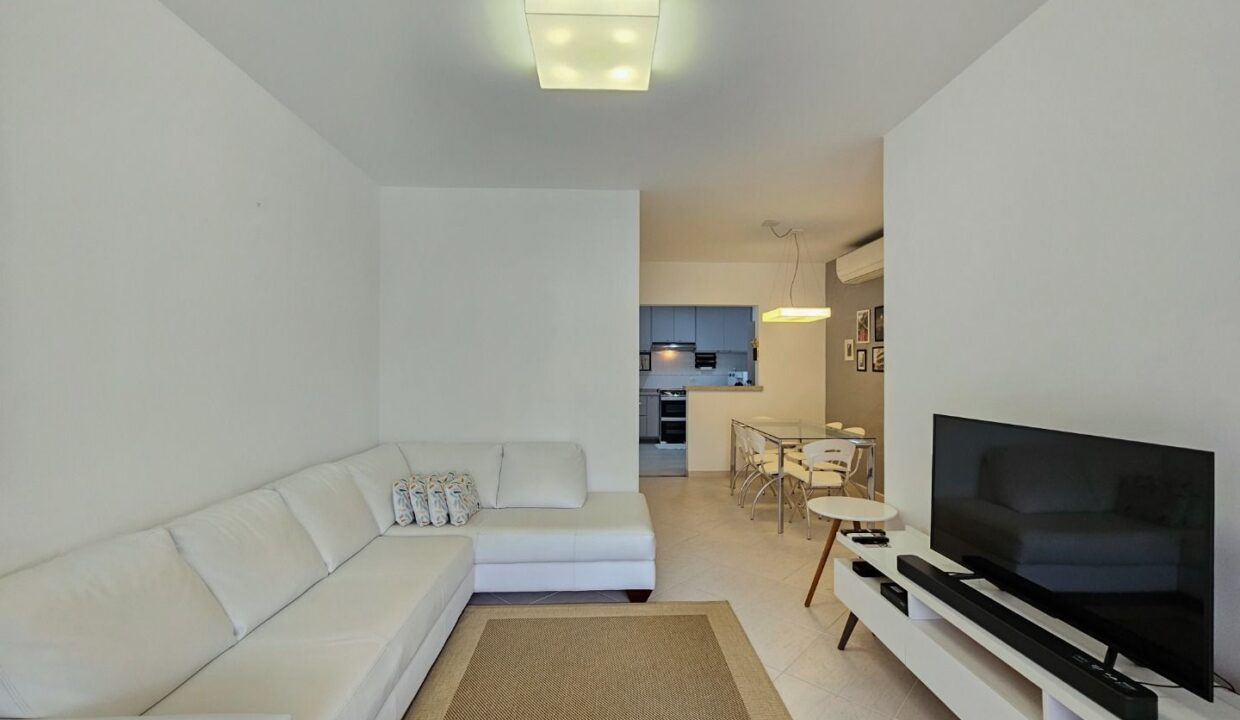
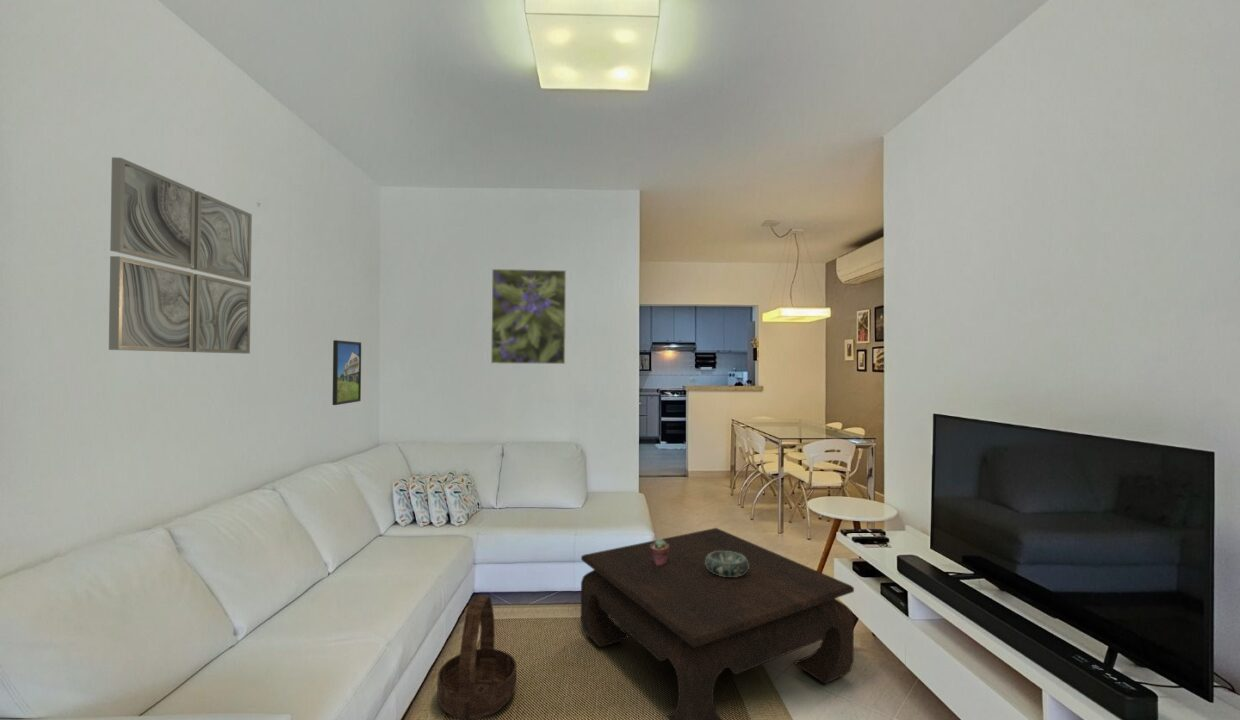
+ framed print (347, 372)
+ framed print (528, 316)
+ coffee table (707, 612)
+ decorative bowl (726, 563)
+ basket (477, 649)
+ potted succulent (659, 550)
+ wall art (191, 269)
